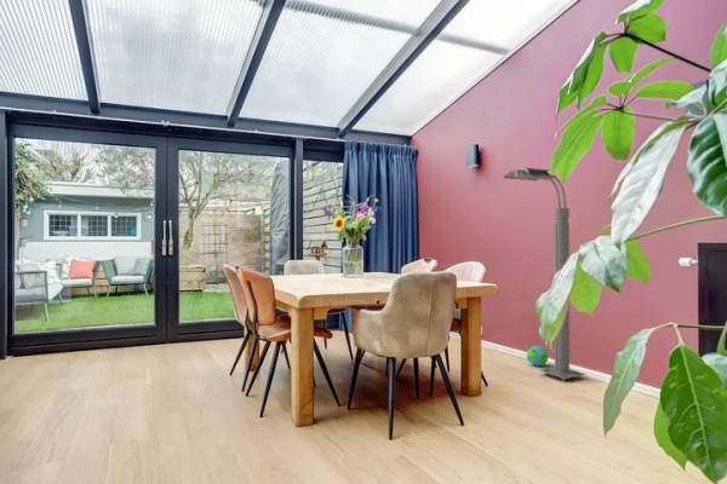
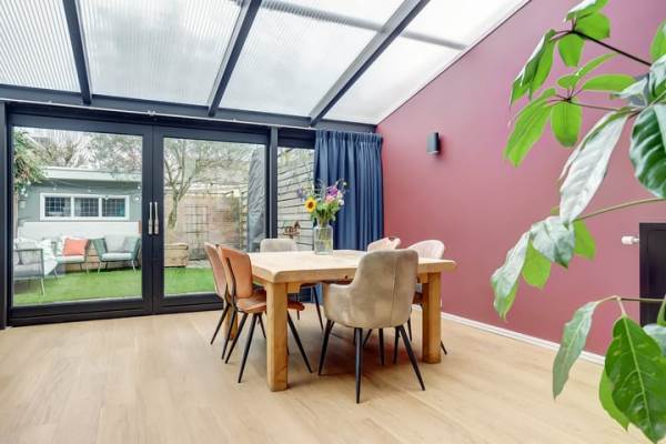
- floor lamp (555, 271)
- decorative ball (537, 356)
